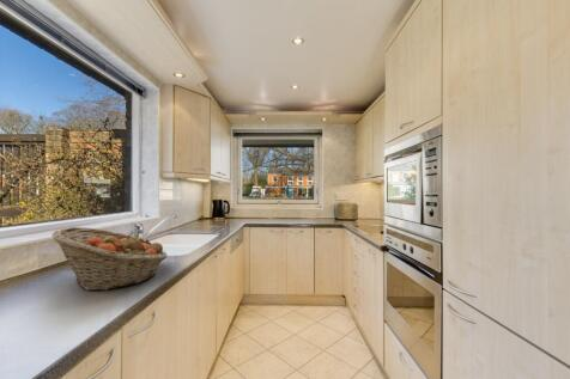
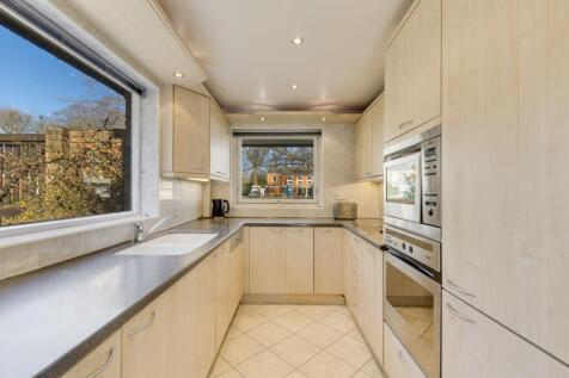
- fruit basket (114, 251)
